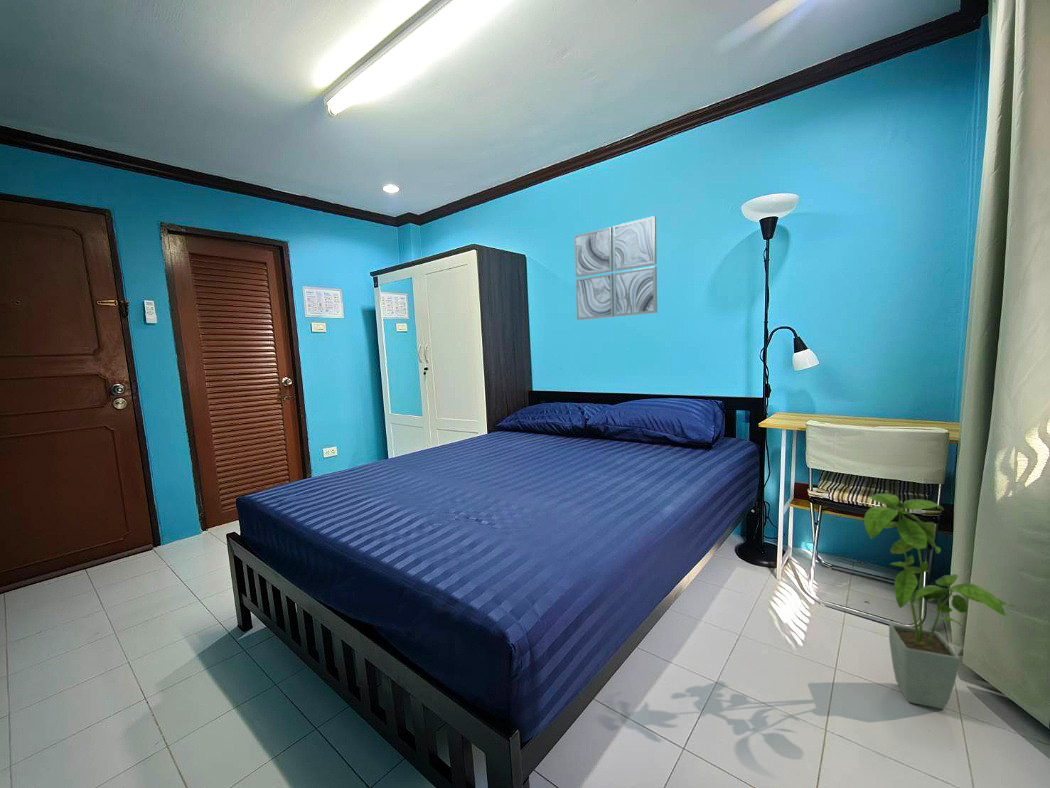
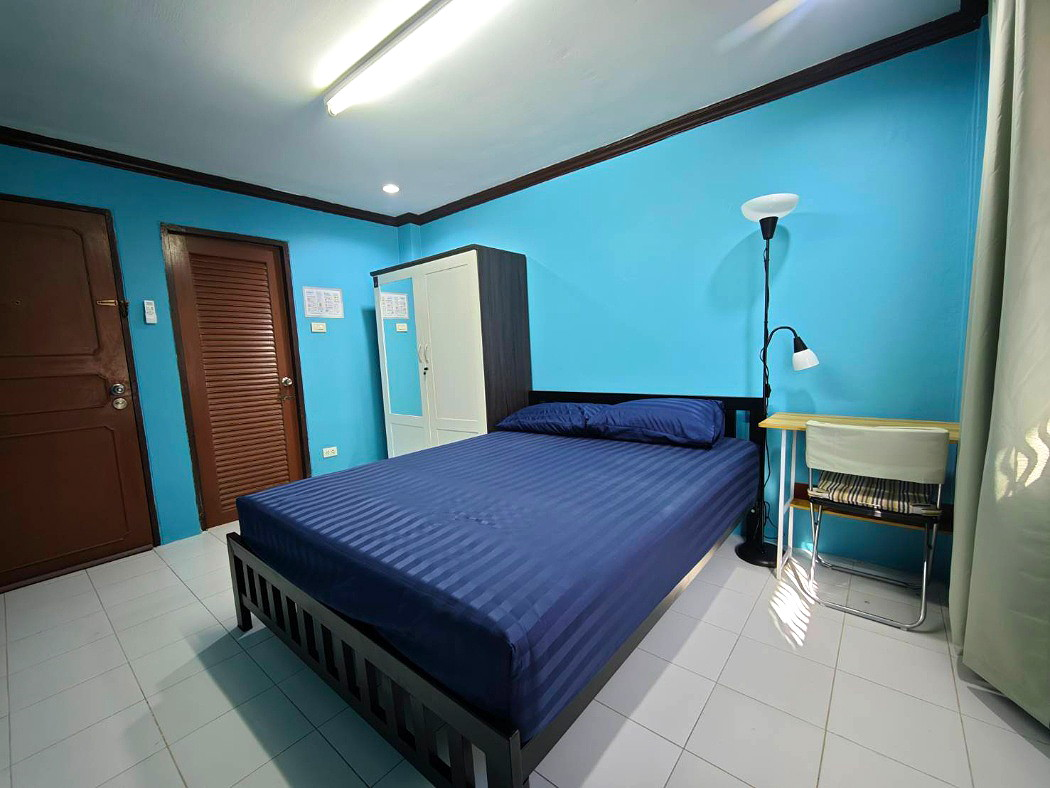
- wall art (614, 273)
- house plant (920, 606)
